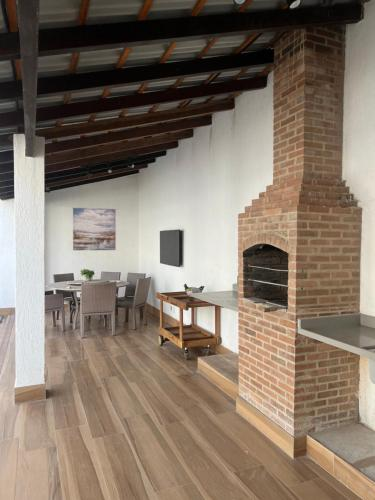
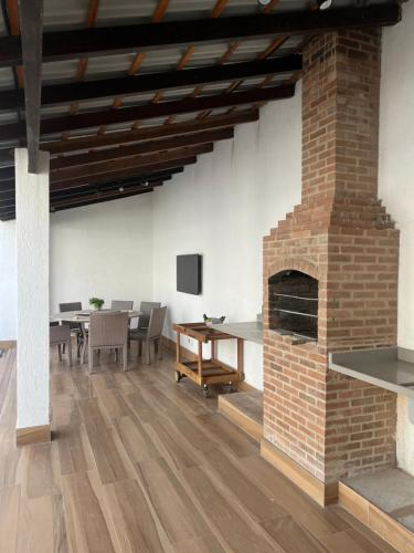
- wall art (94, 229)
